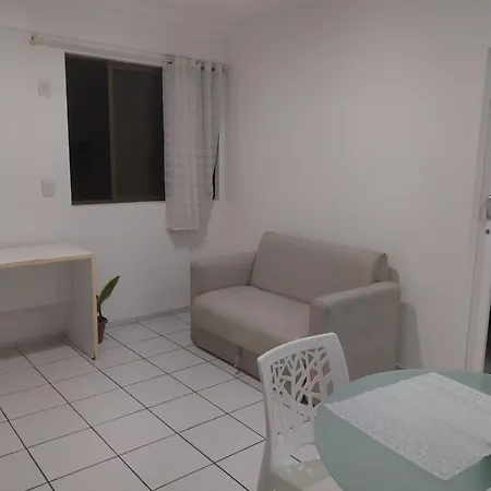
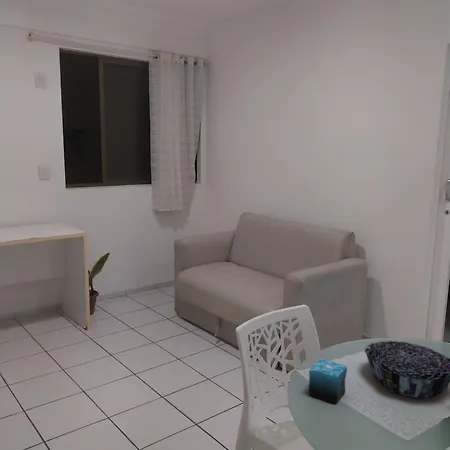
+ decorative bowl (407, 369)
+ candle (328, 374)
